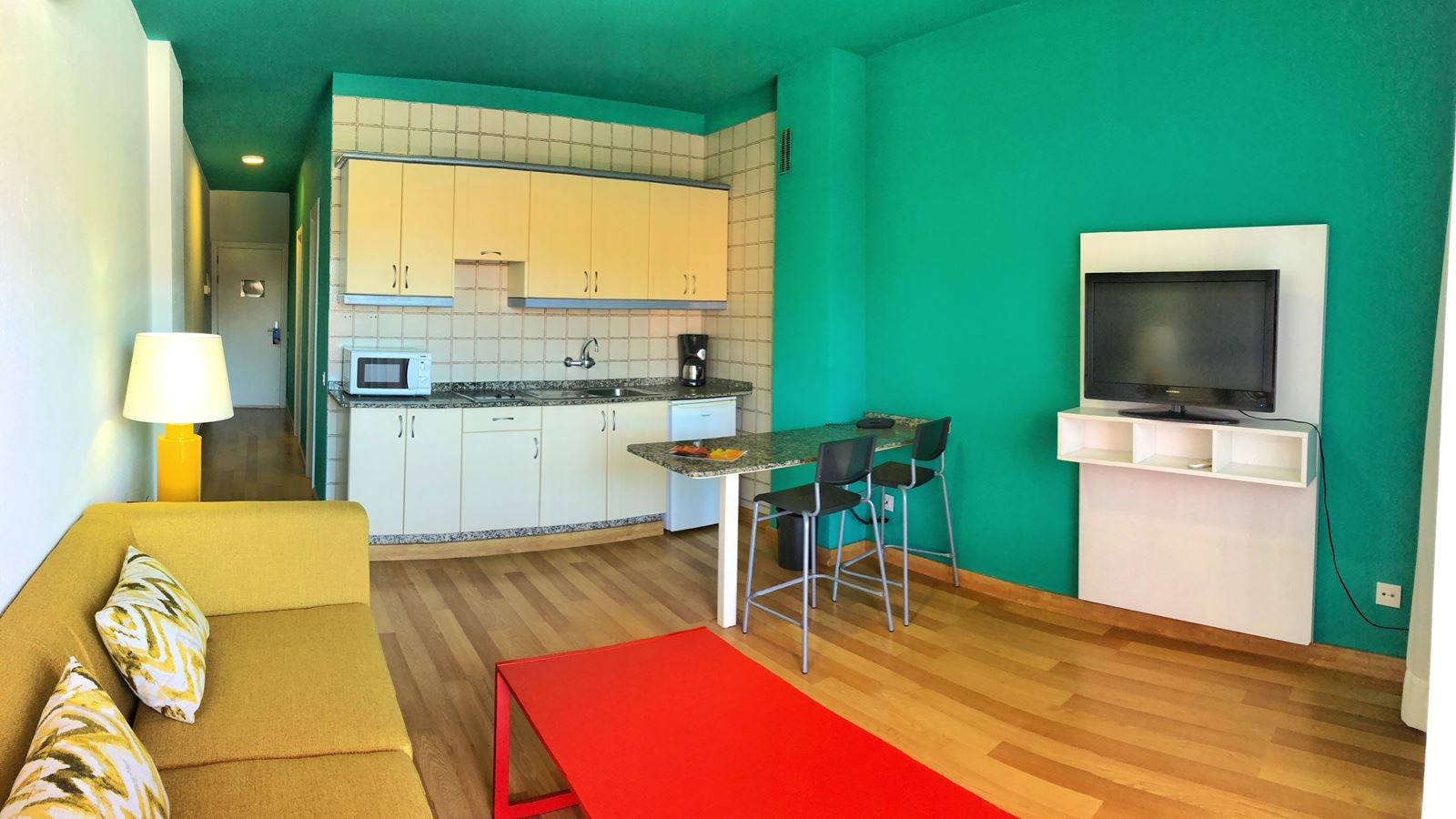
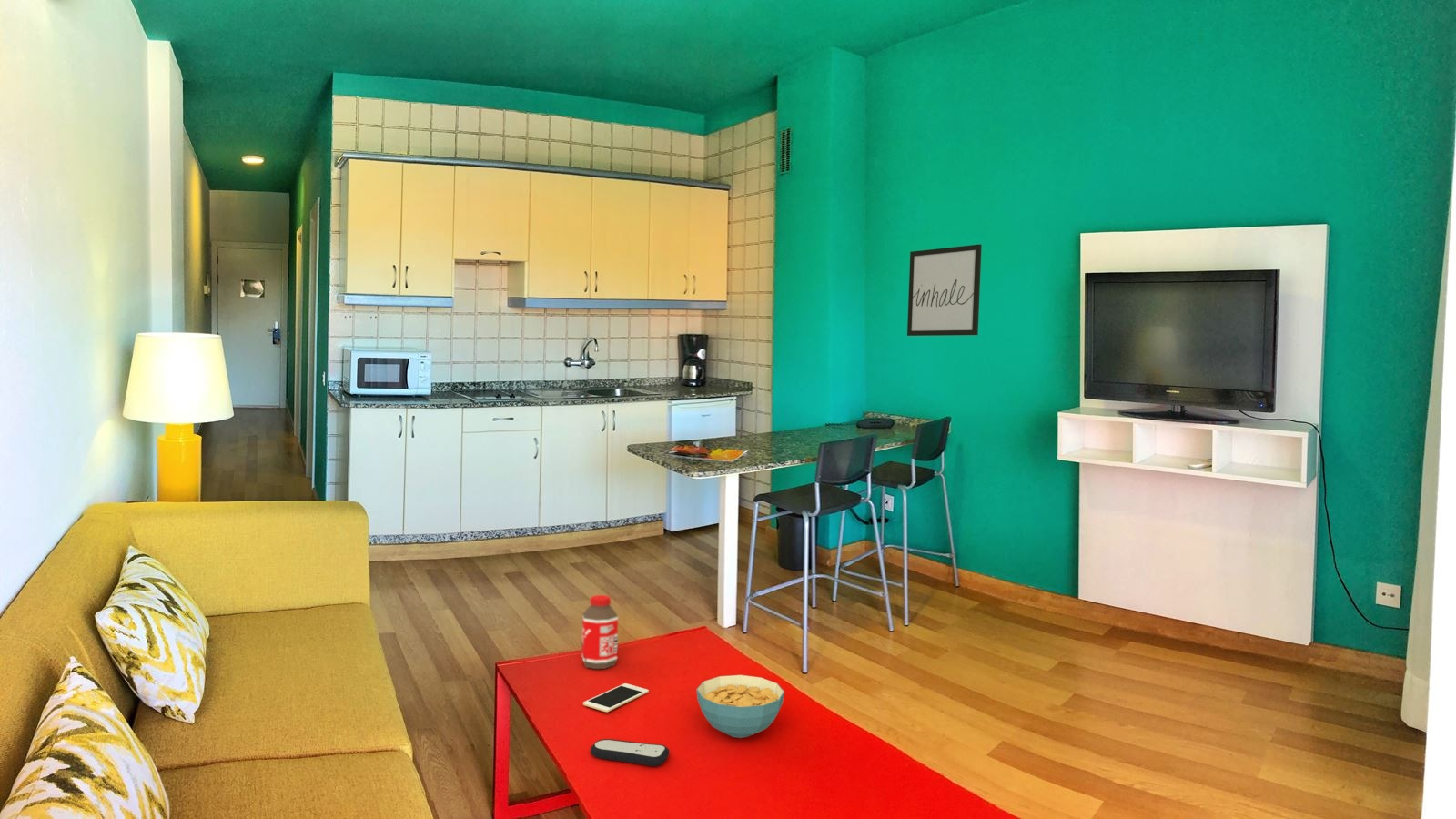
+ bottle (600, 631)
+ wall art (943, 291)
+ remote control (629, 751)
+ cereal bowl (740, 711)
+ cell phone (616, 697)
